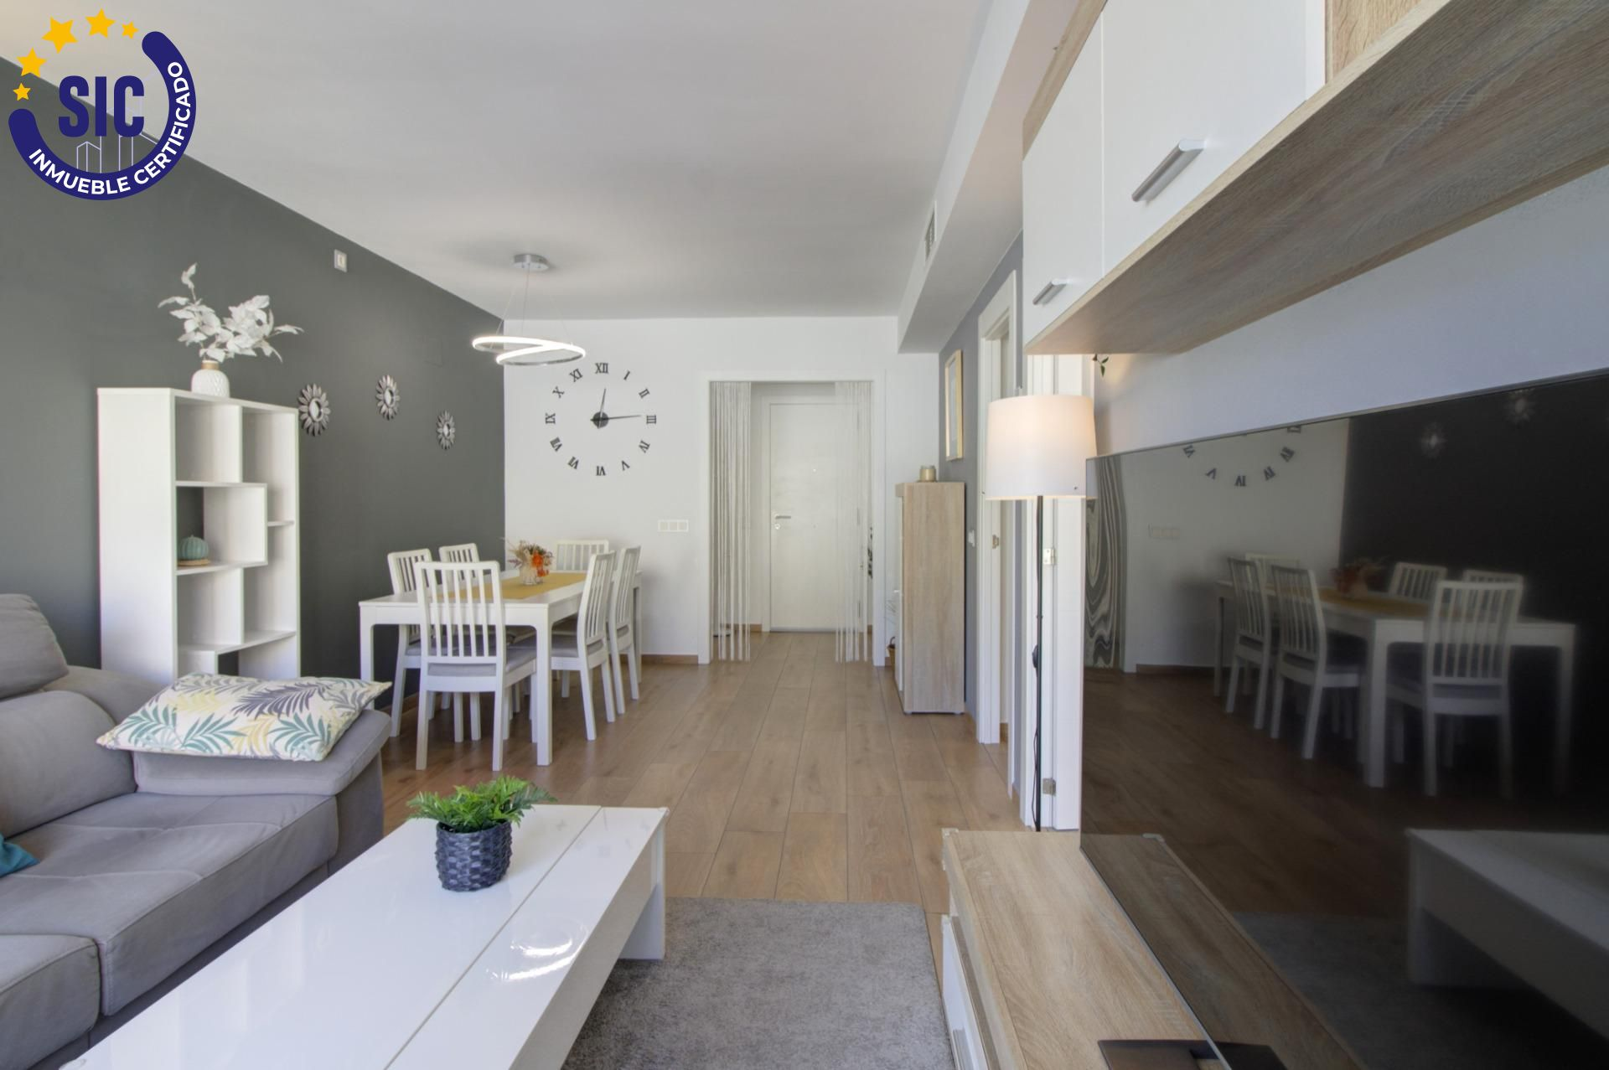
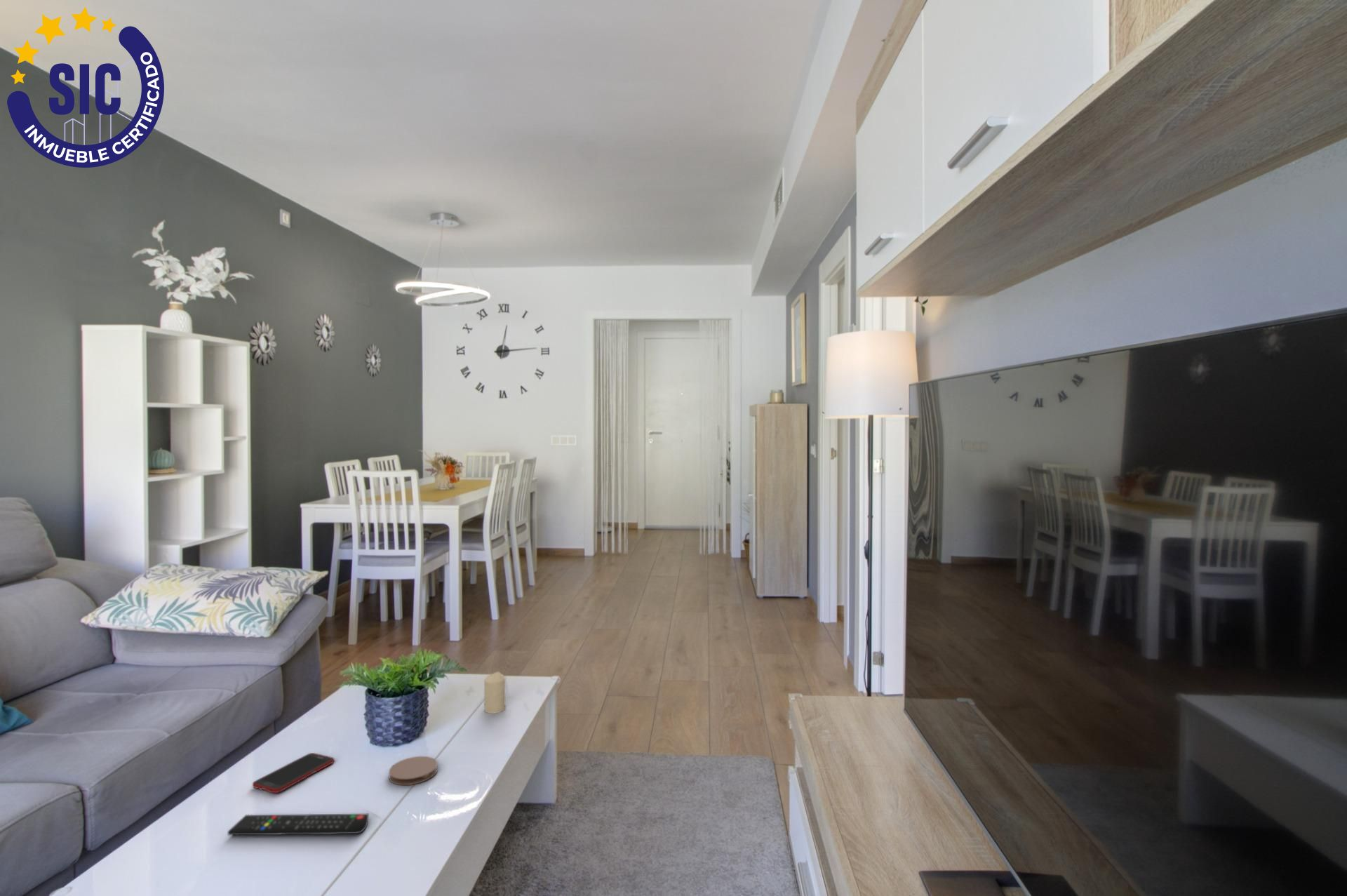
+ candle (495, 691)
+ cell phone (295, 772)
+ remote control (301, 826)
+ coaster (413, 770)
